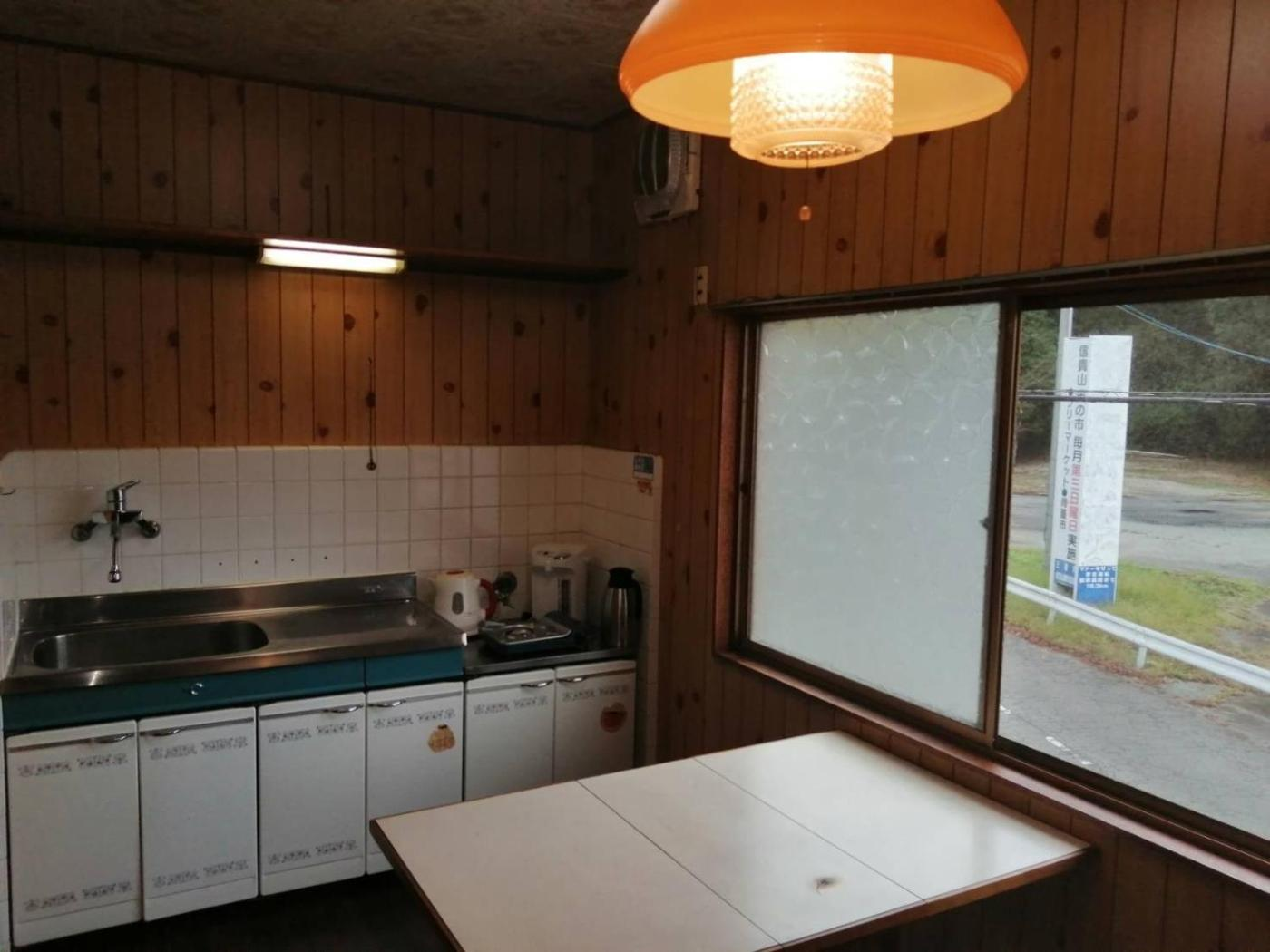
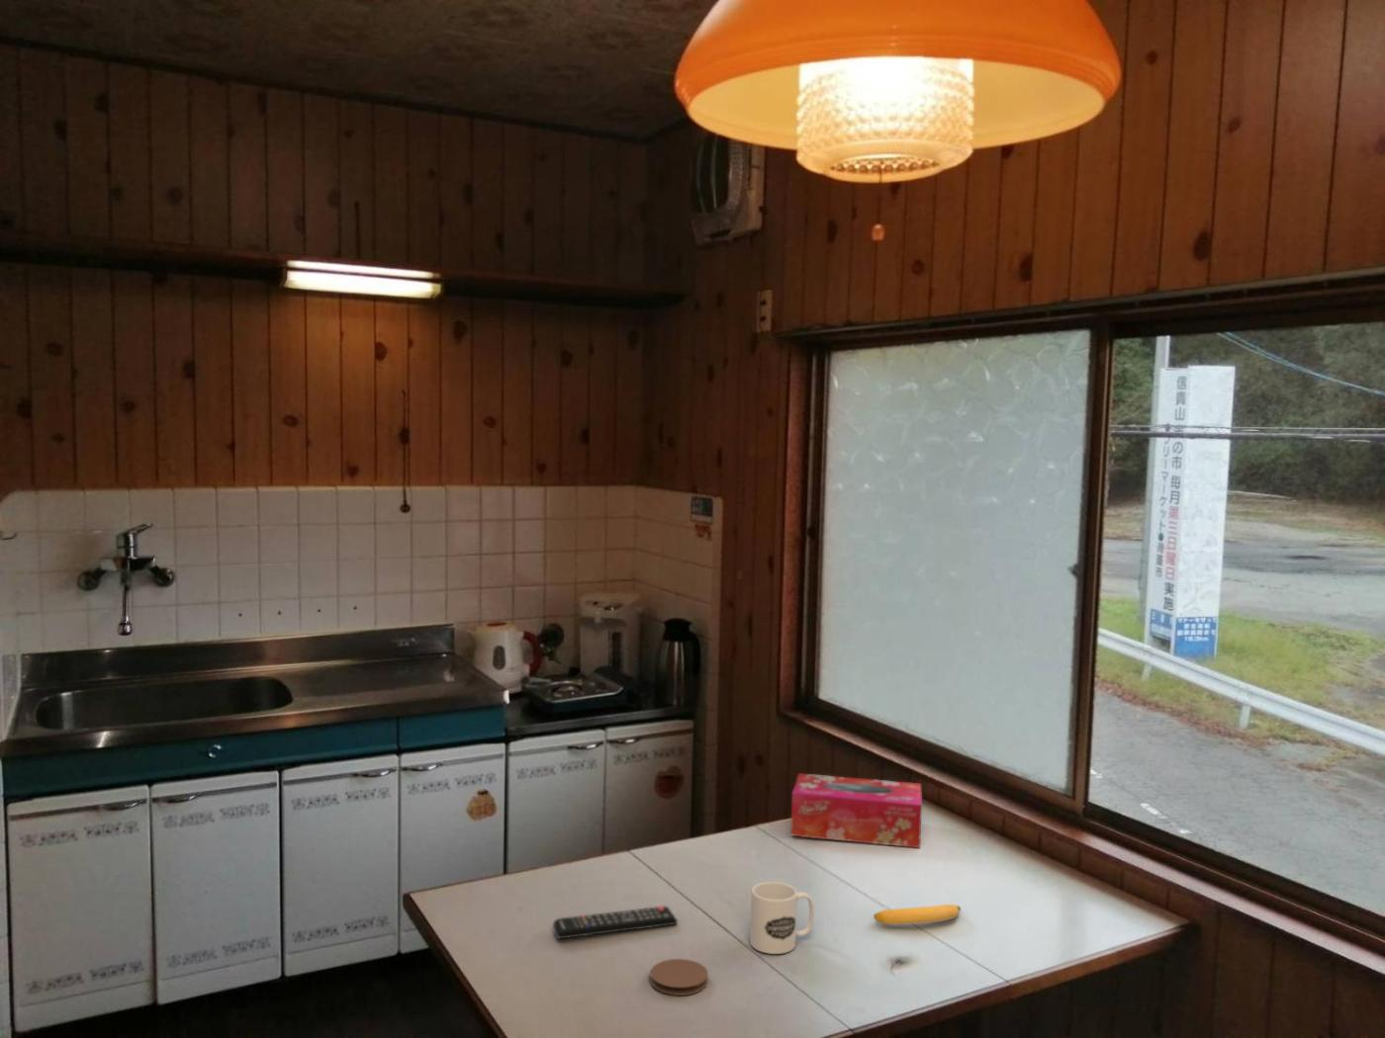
+ mug (783, 916)
+ tissue box (857, 809)
+ coaster (678, 976)
+ banana (920, 910)
+ remote control (615, 922)
